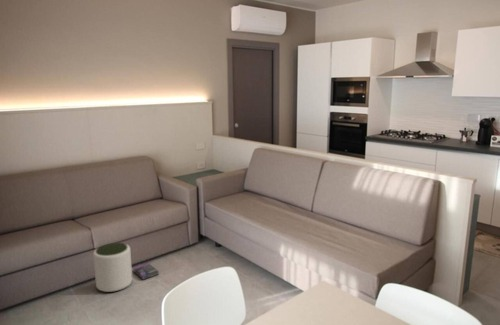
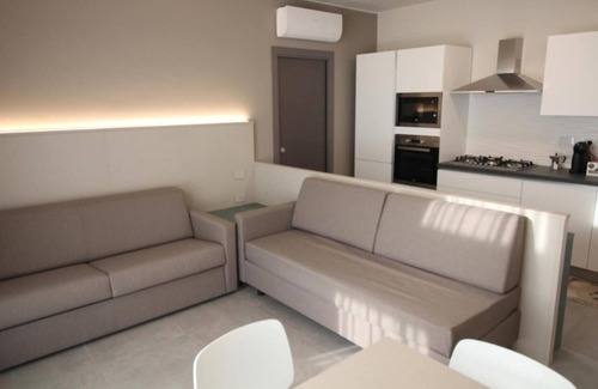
- box (145, 271)
- plant pot (113, 266)
